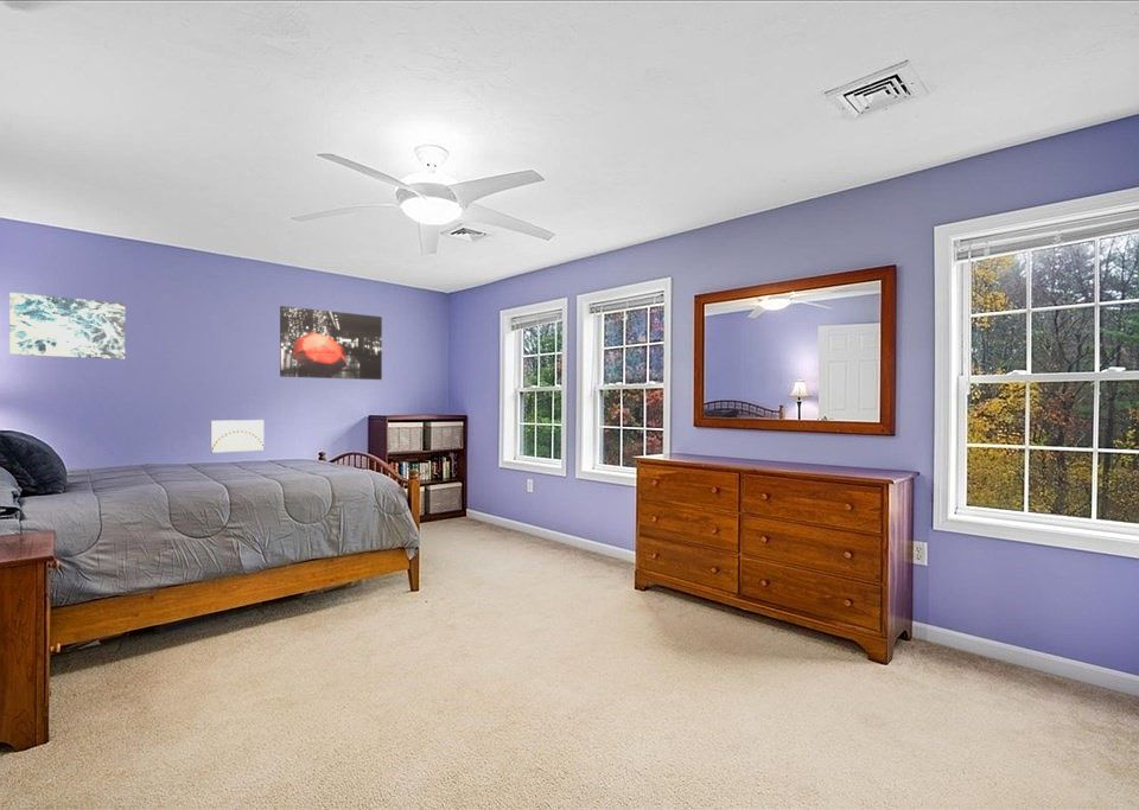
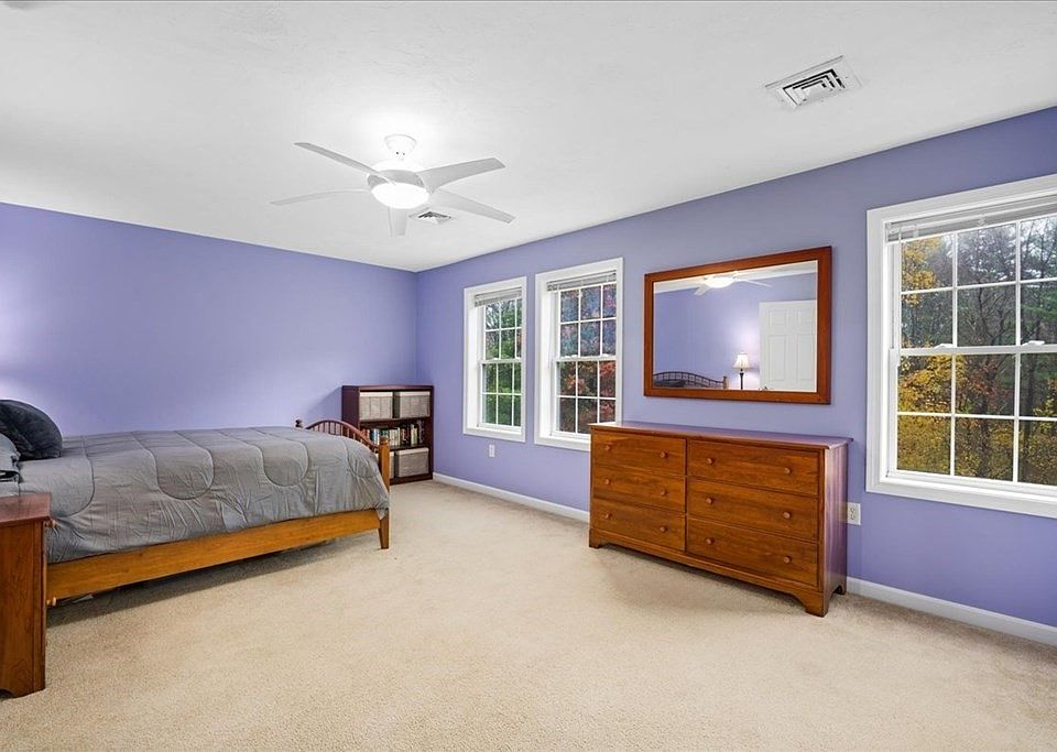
- wall art (70, 327)
- wall art (333, 345)
- wall art (237, 435)
